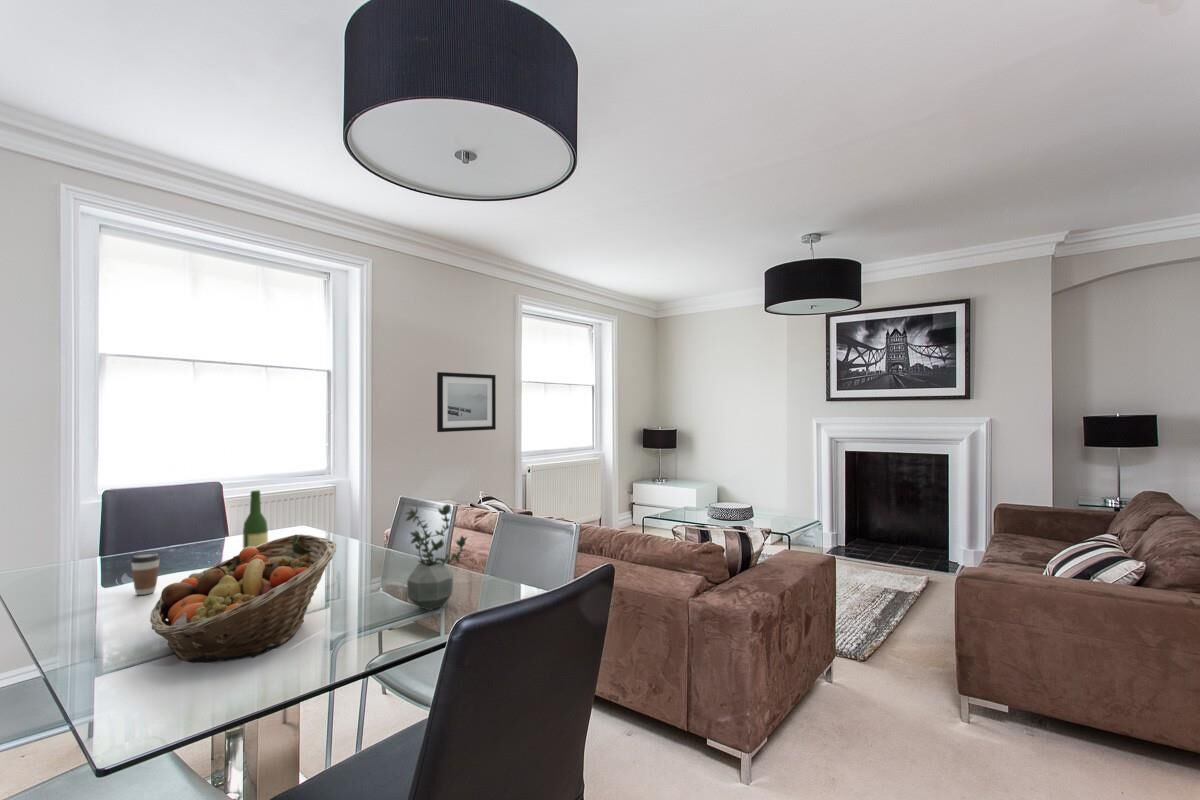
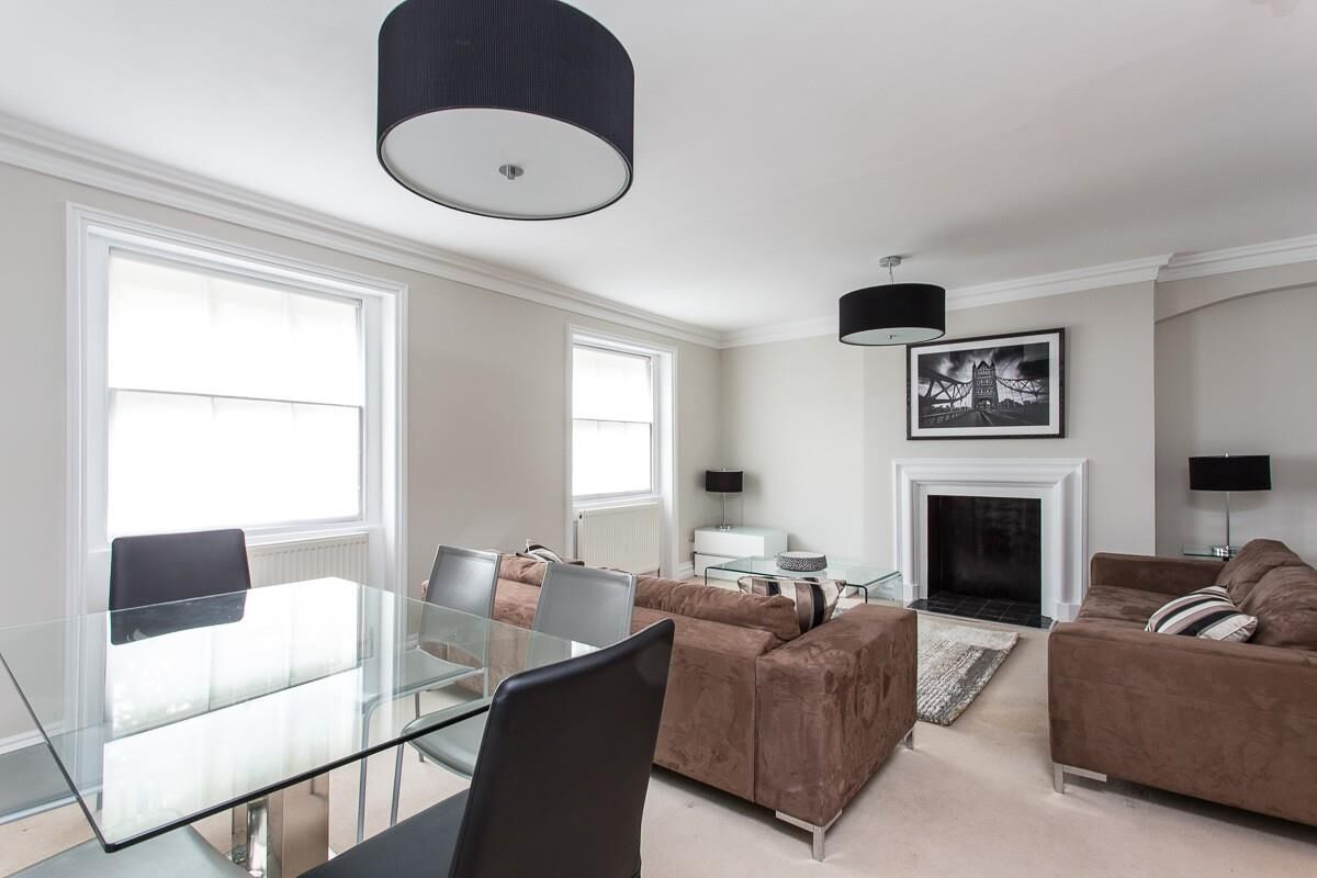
- wall art (467, 402)
- fruit basket (248, 591)
- potted plant (433, 555)
- wine bottle (255, 535)
- coffee cup (145, 573)
